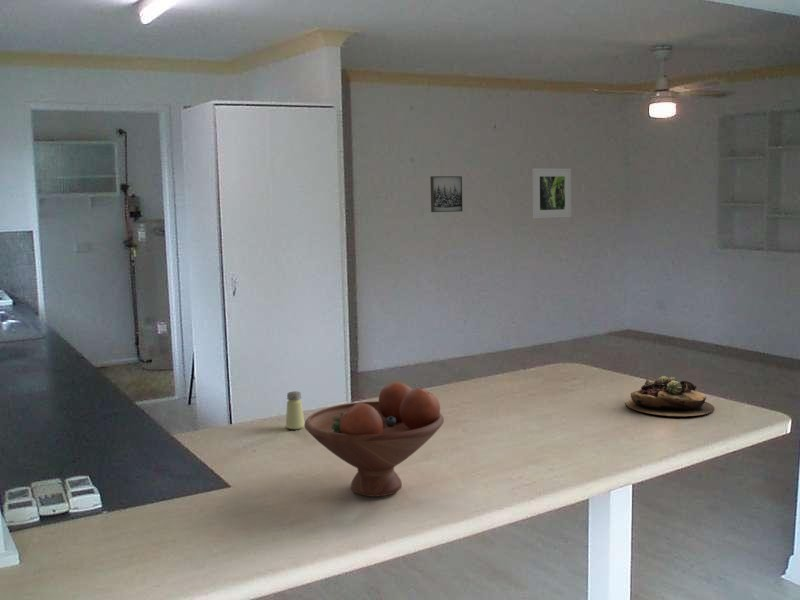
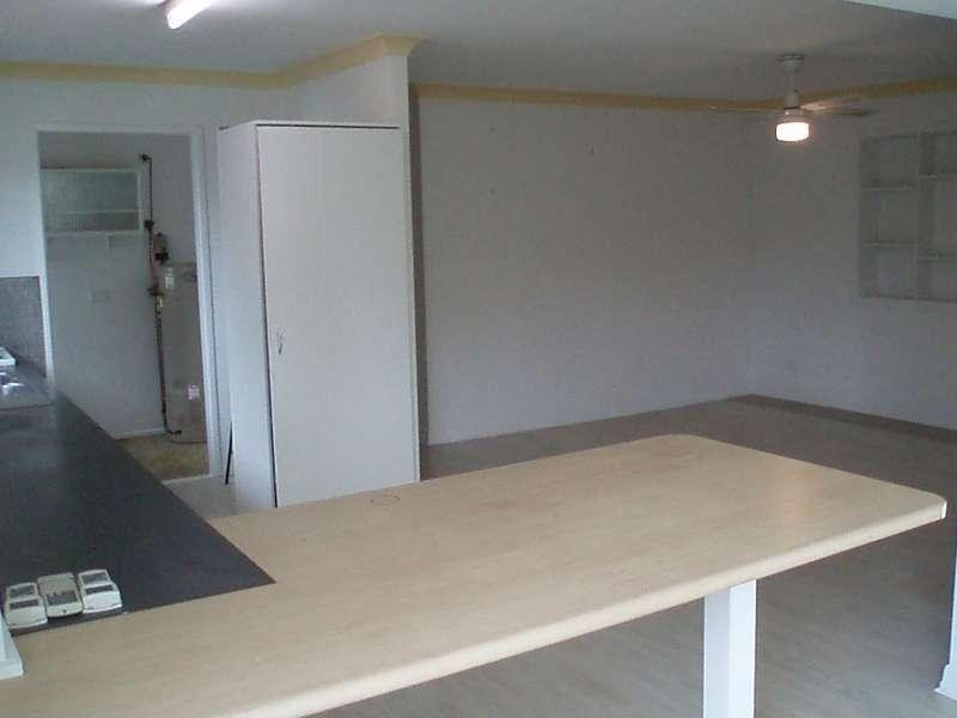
- saltshaker (294, 409)
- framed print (552, 193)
- wall art (446, 194)
- succulent plant (669, 391)
- fruit bowl (374, 439)
